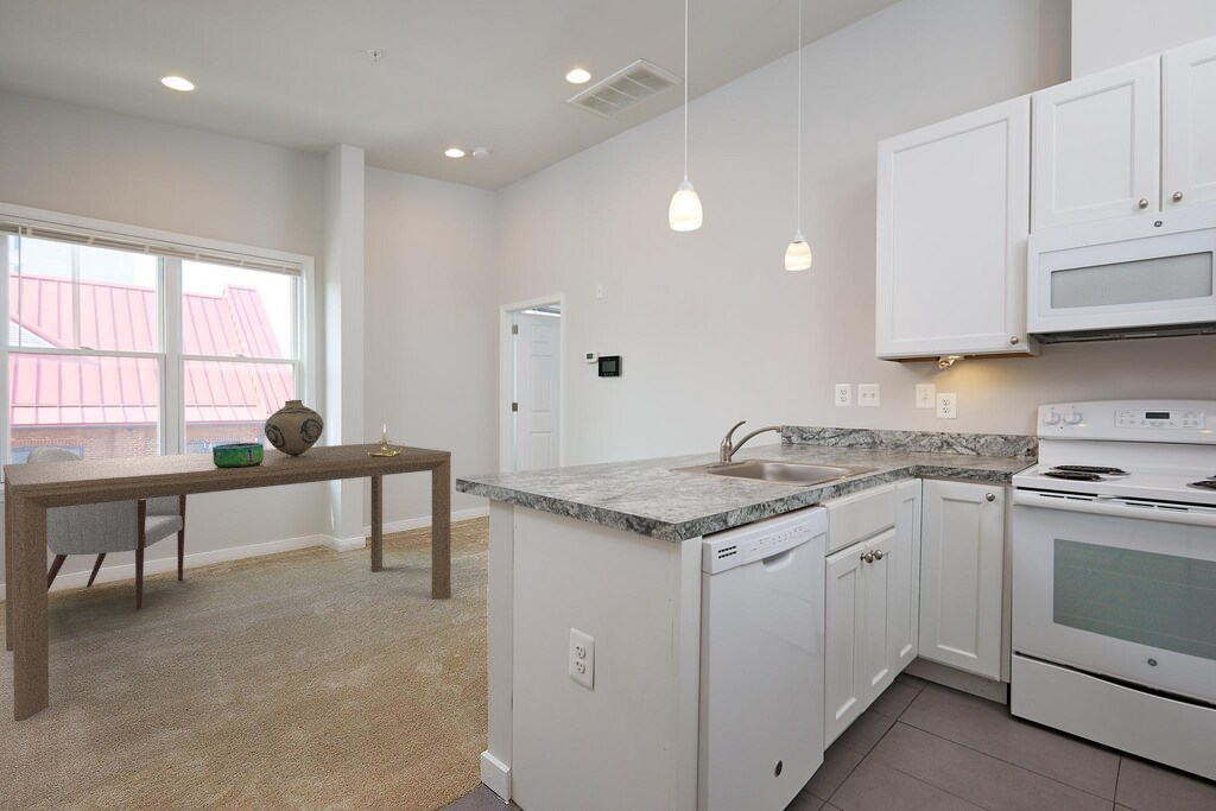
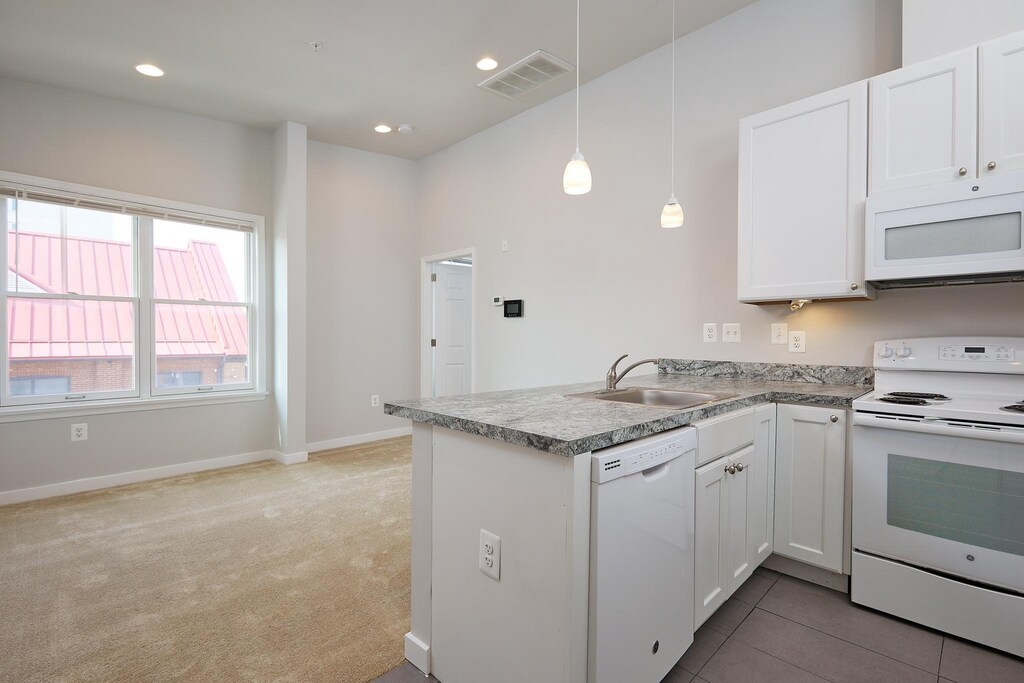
- decorative bowl (239, 454)
- candle holder (386, 438)
- chair (104, 521)
- vase (294, 427)
- dining table (246, 488)
